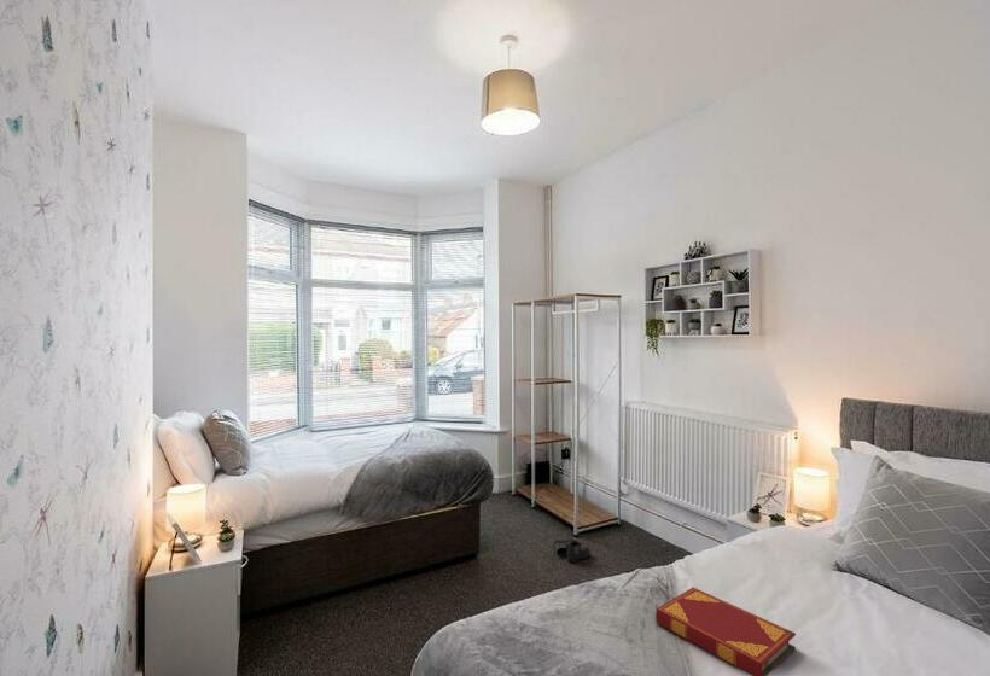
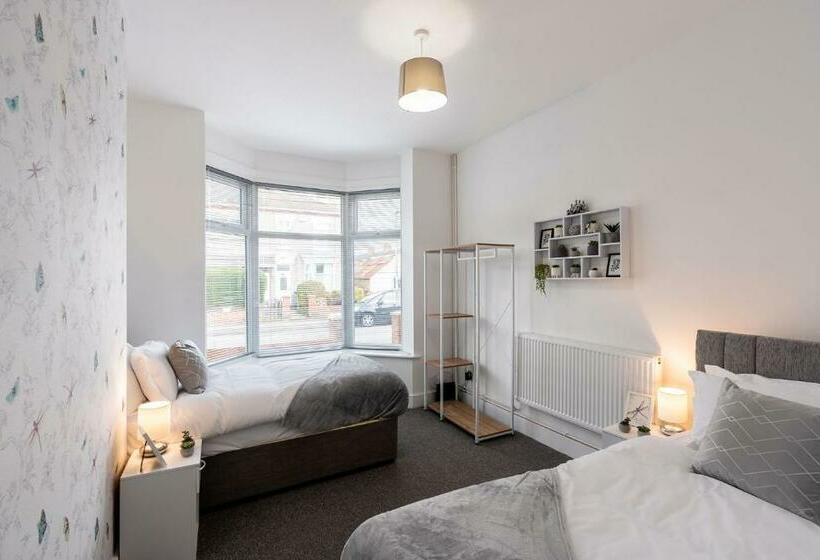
- boots (569, 544)
- hardback book (722, 628)
